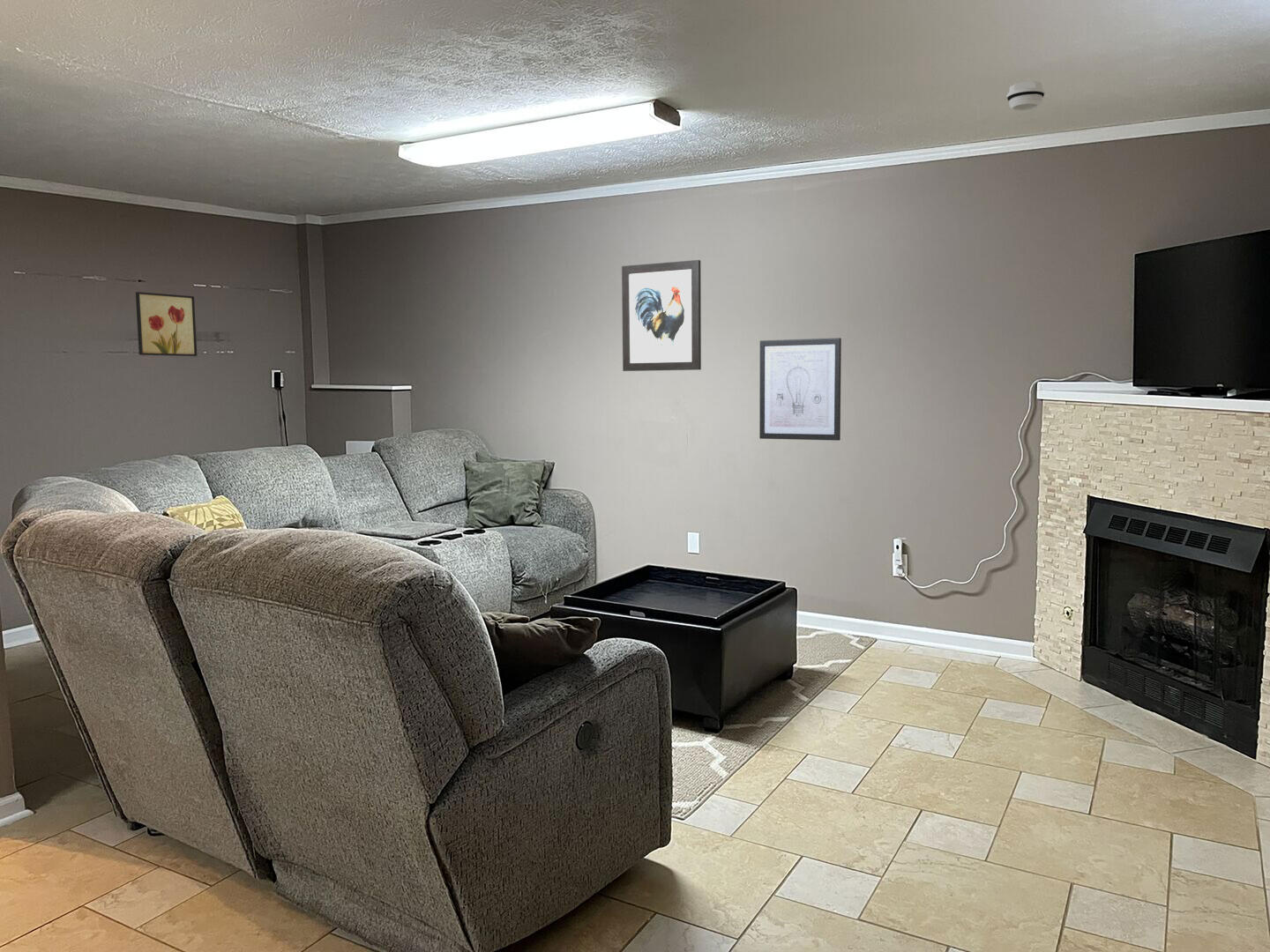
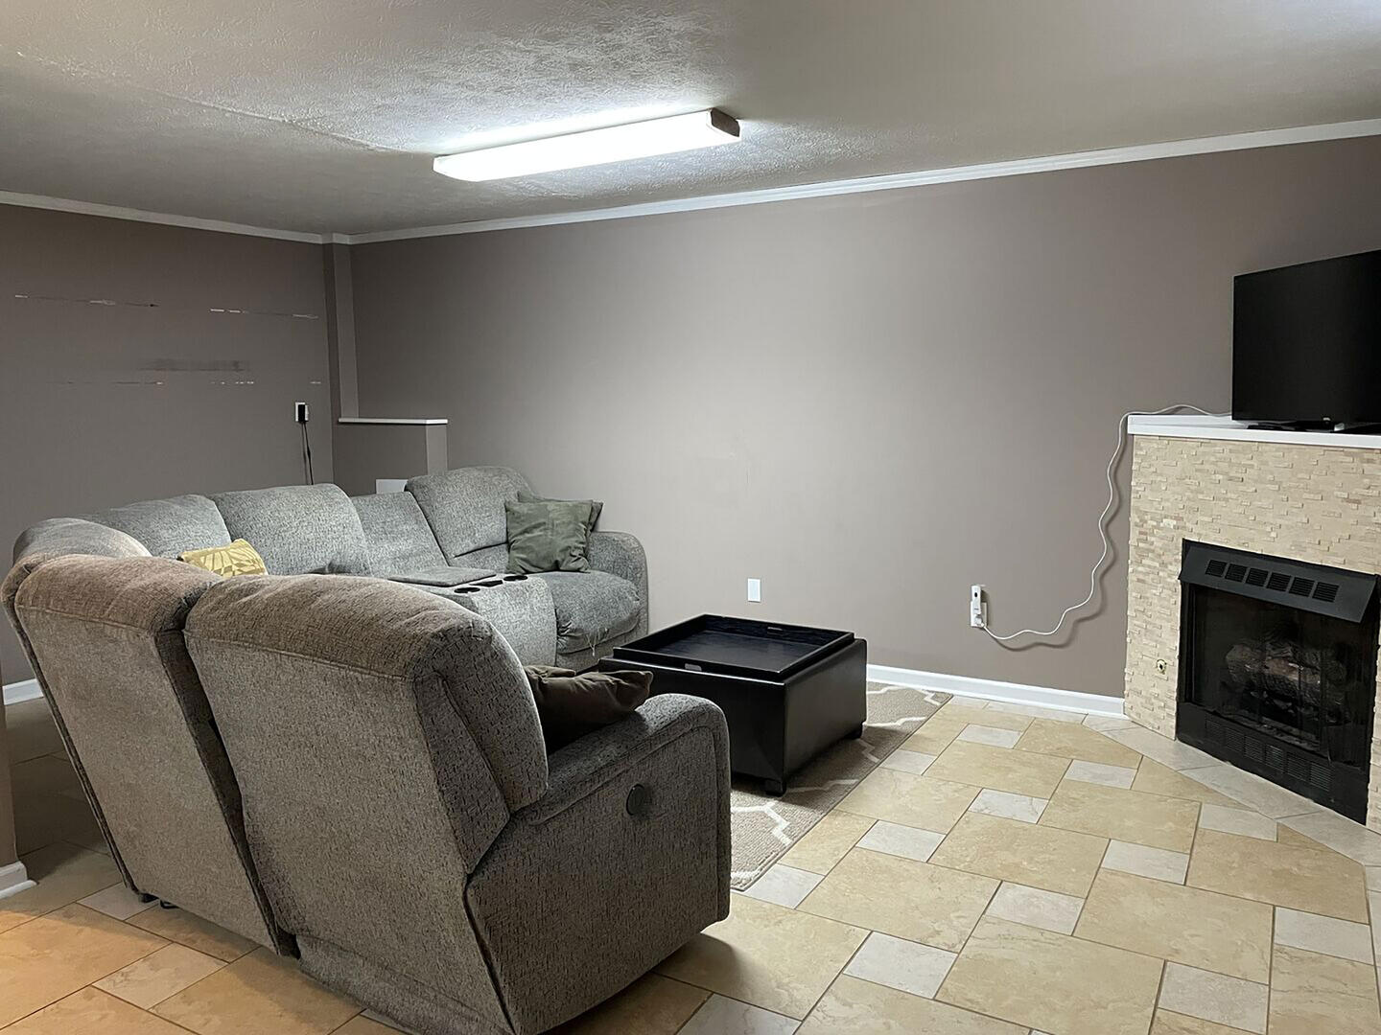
- wall art (799, 390)
- smoke detector (1025, 96)
- wall art (166, 324)
- wall art (661, 316)
